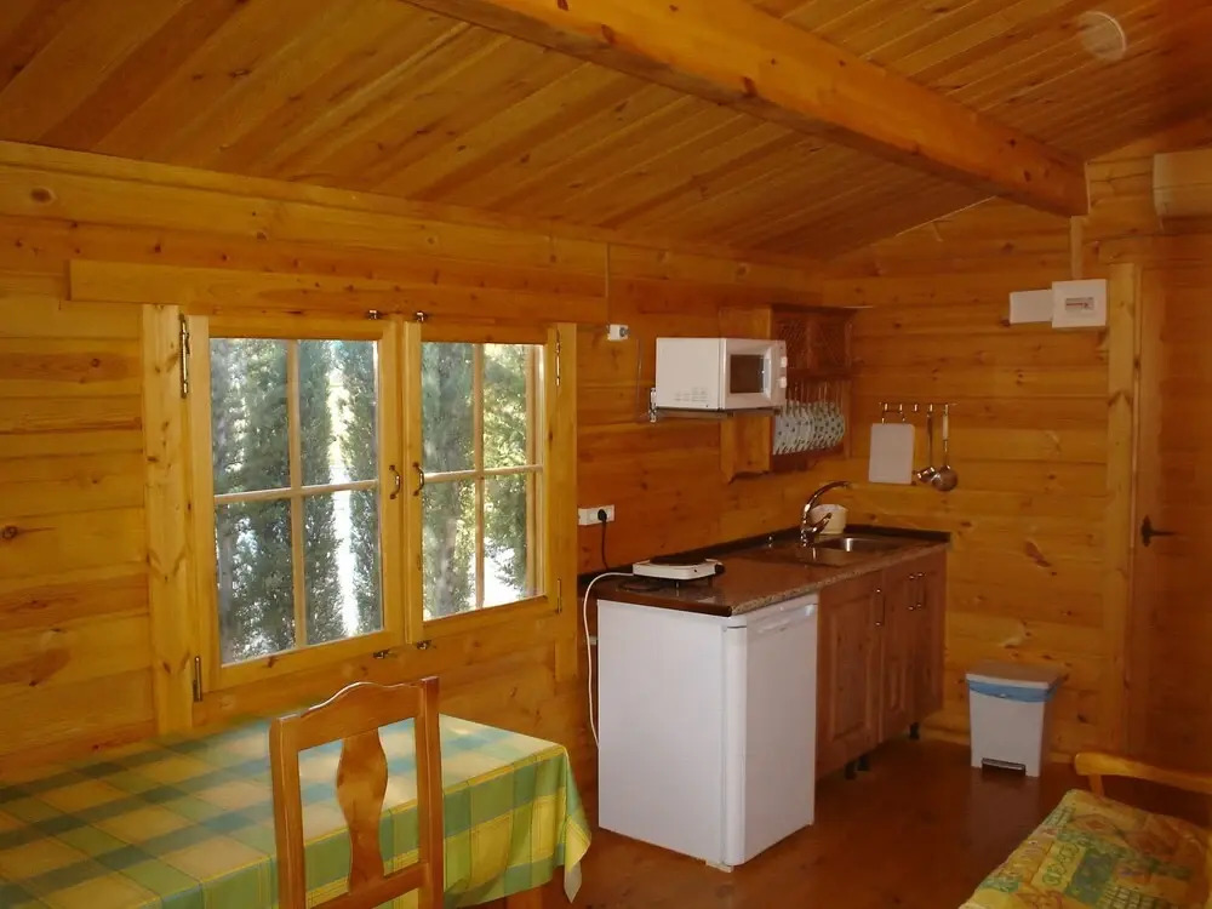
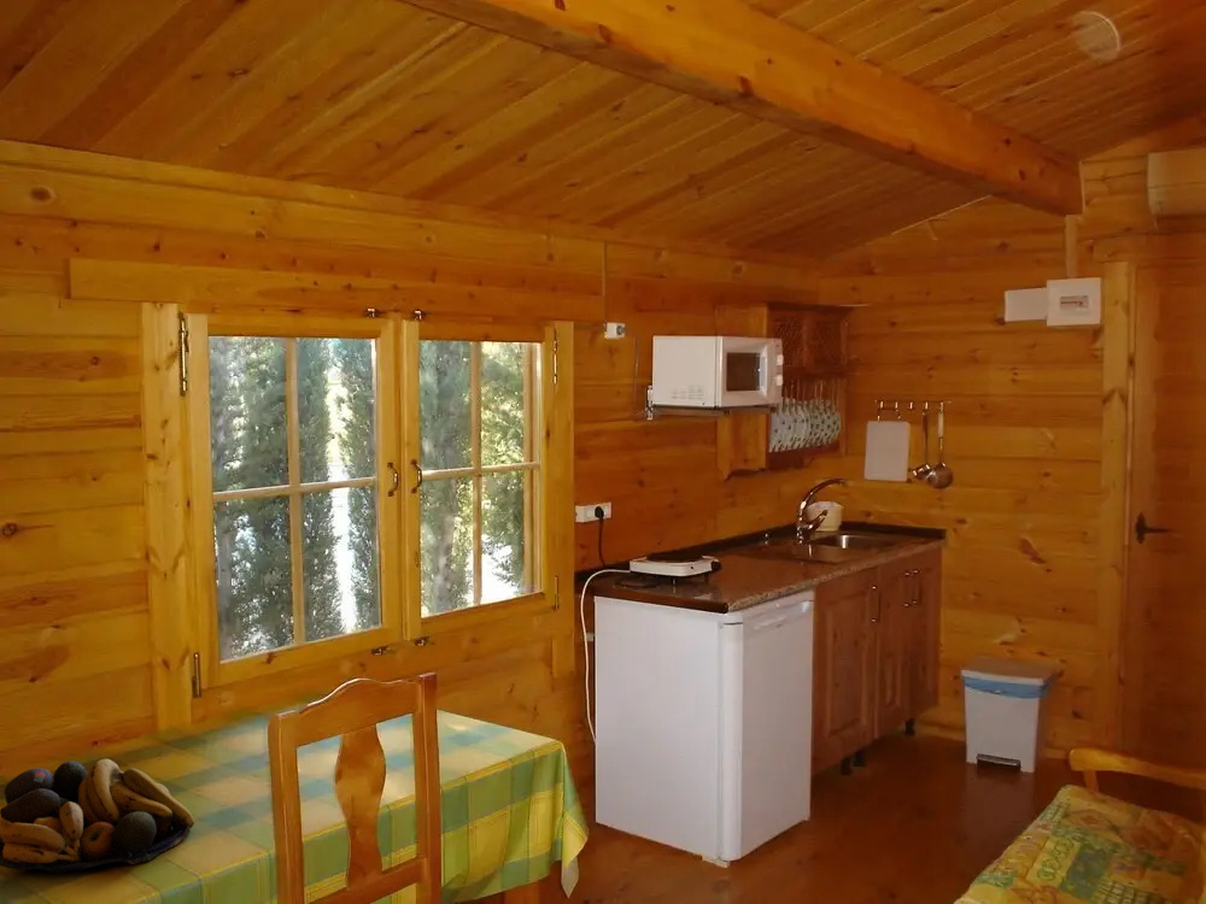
+ fruit bowl (89, 800)
